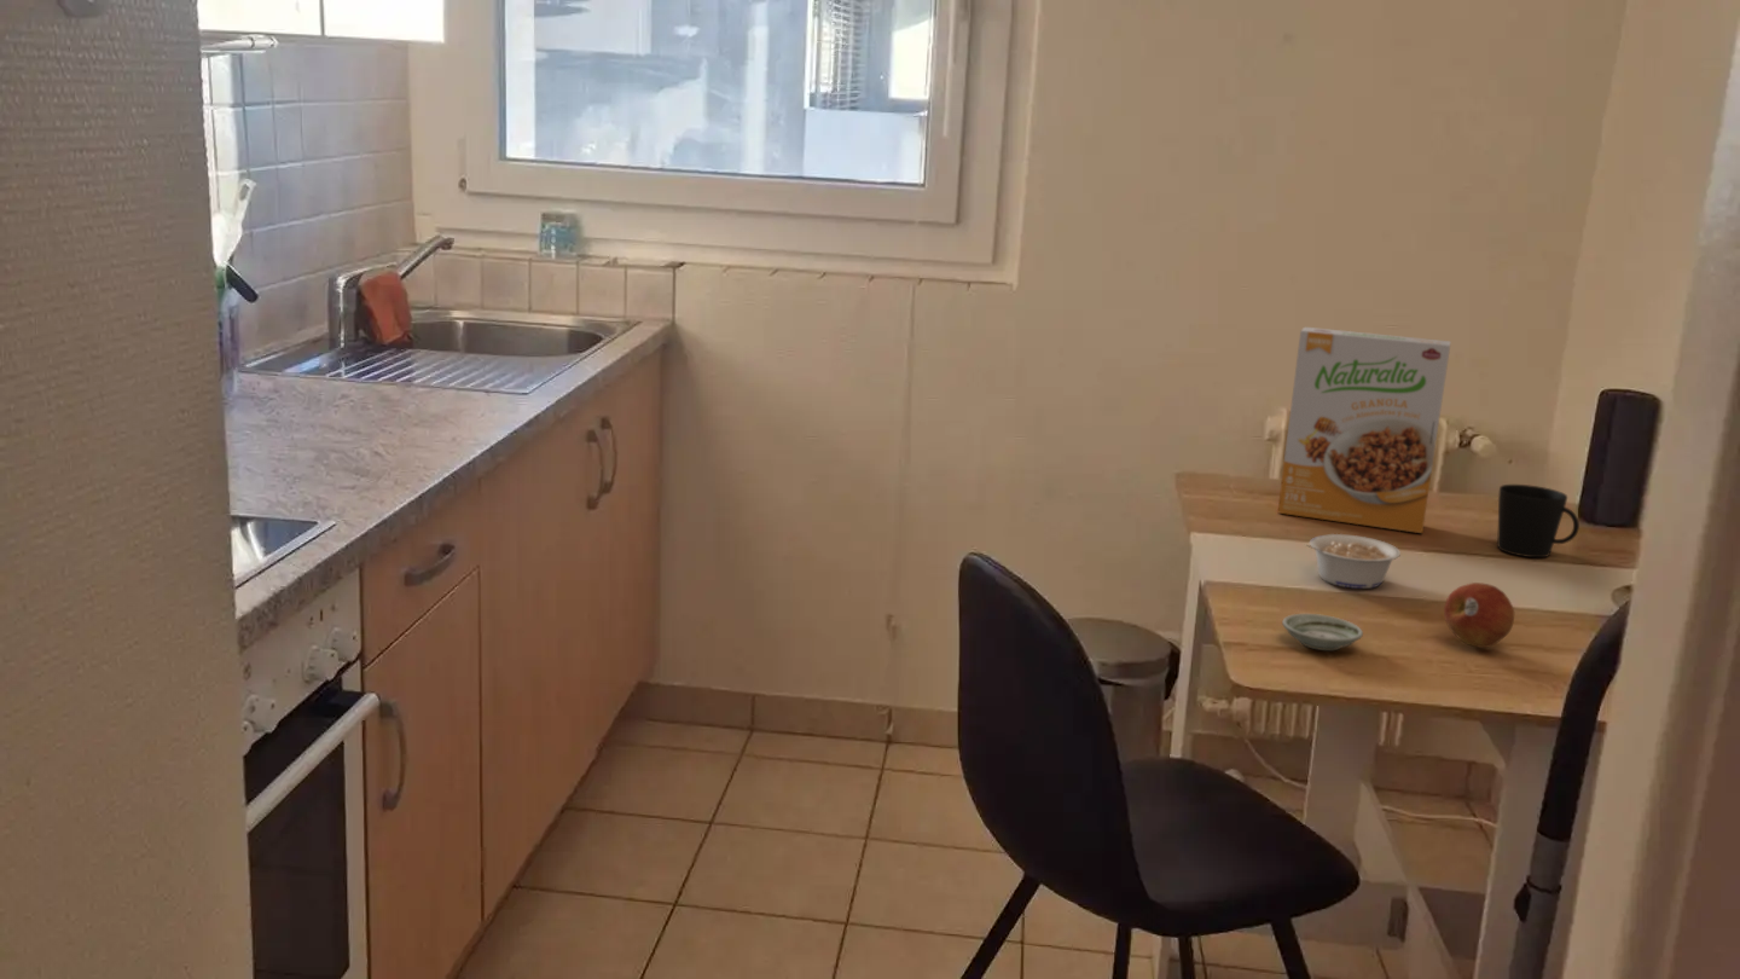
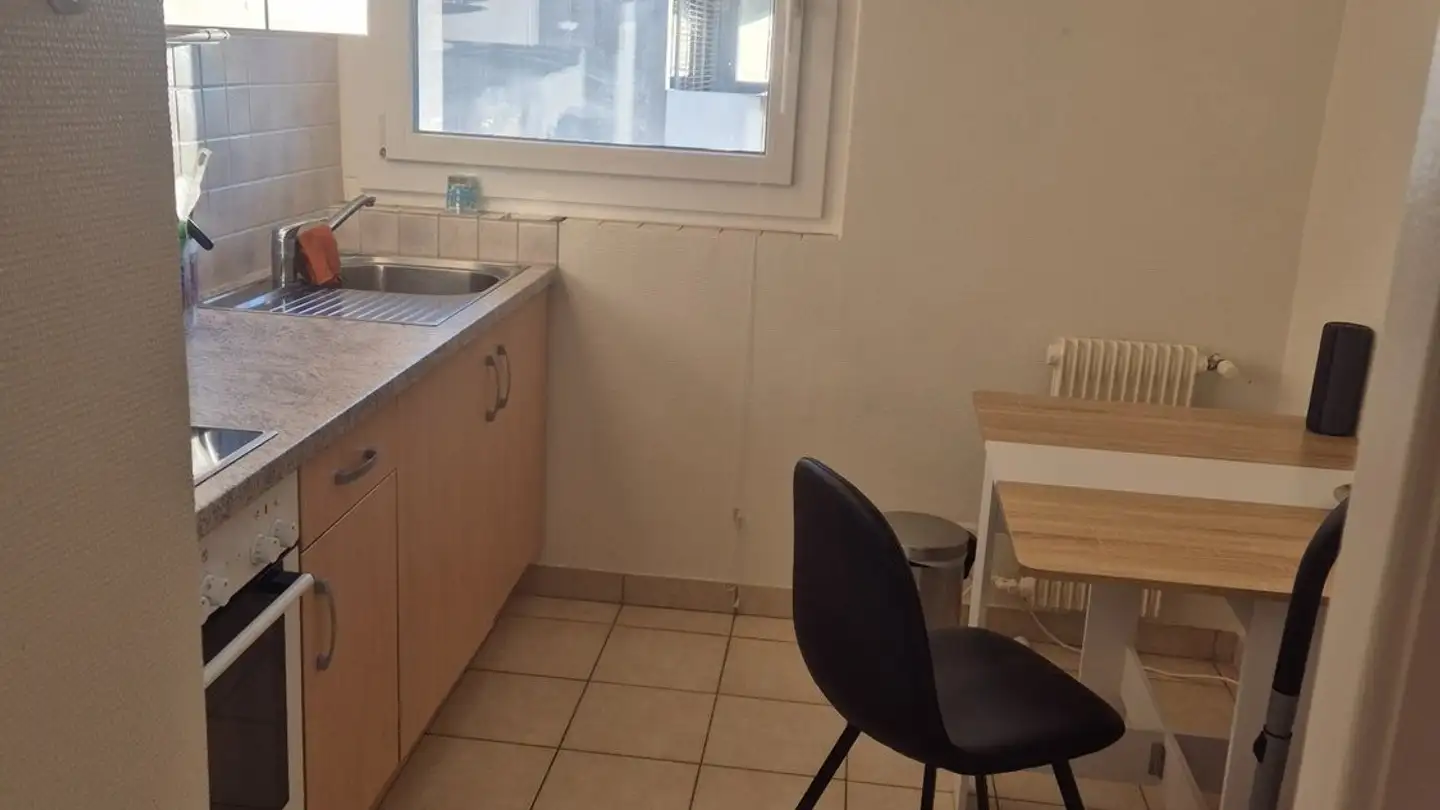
- fruit (1478, 615)
- saucer (1321, 635)
- cereal box (1362, 428)
- legume (1352, 561)
- cup (1536, 522)
